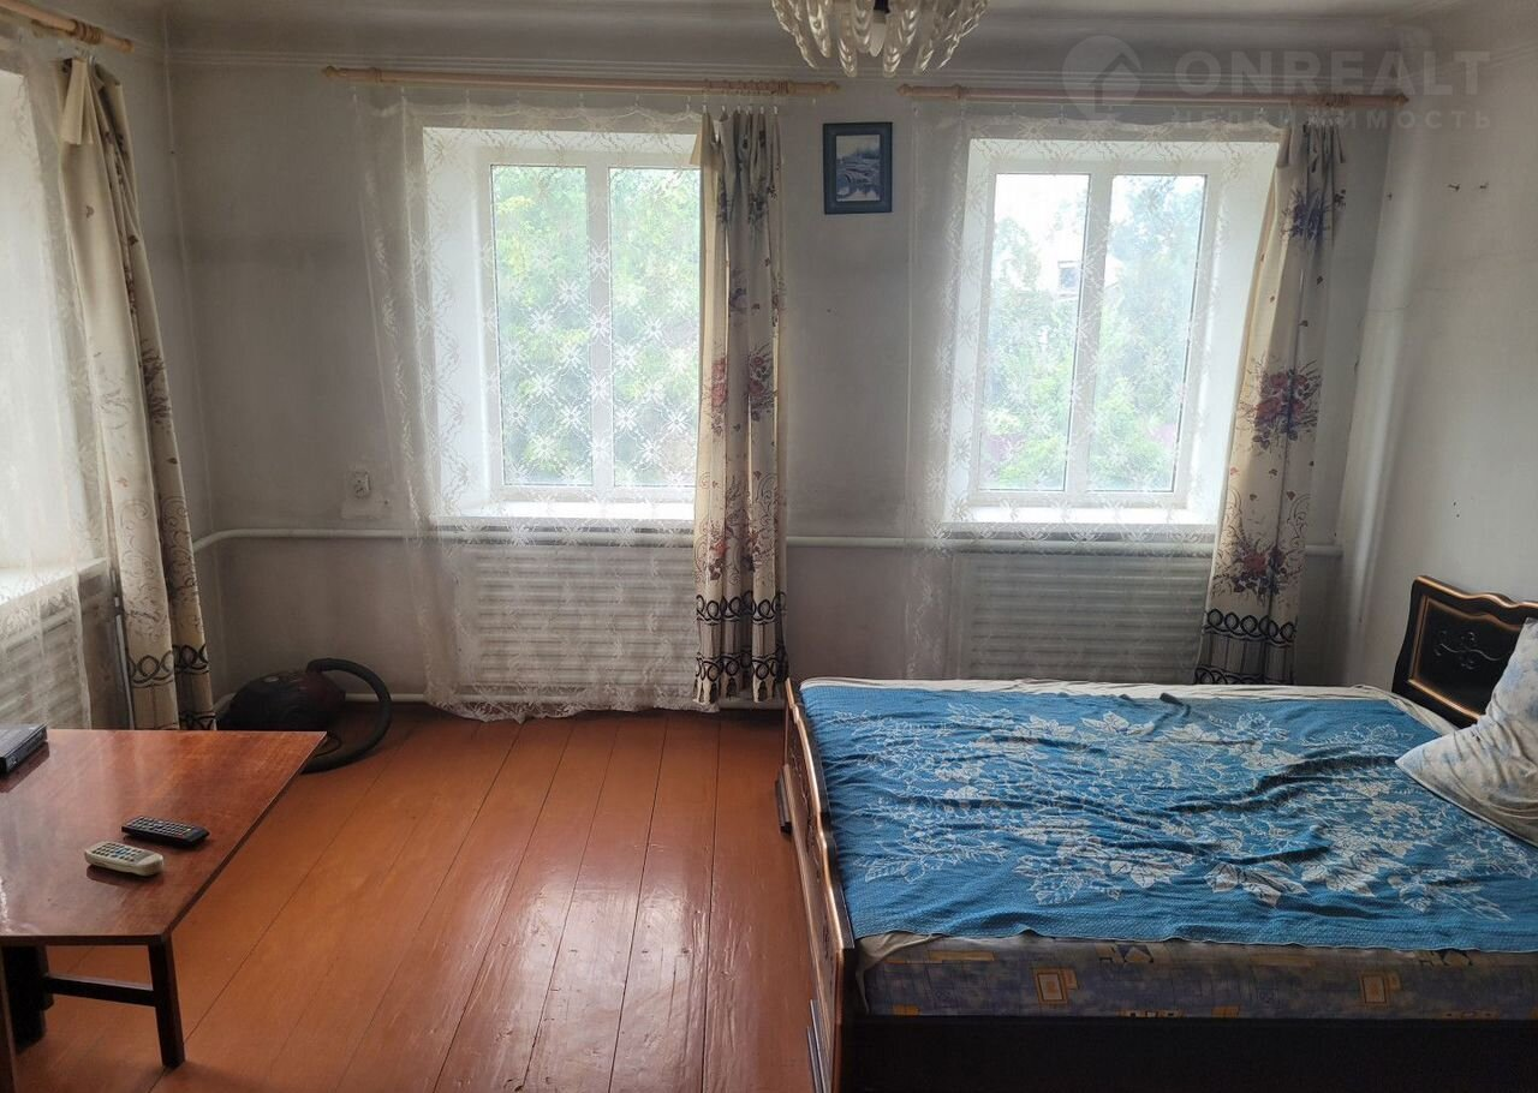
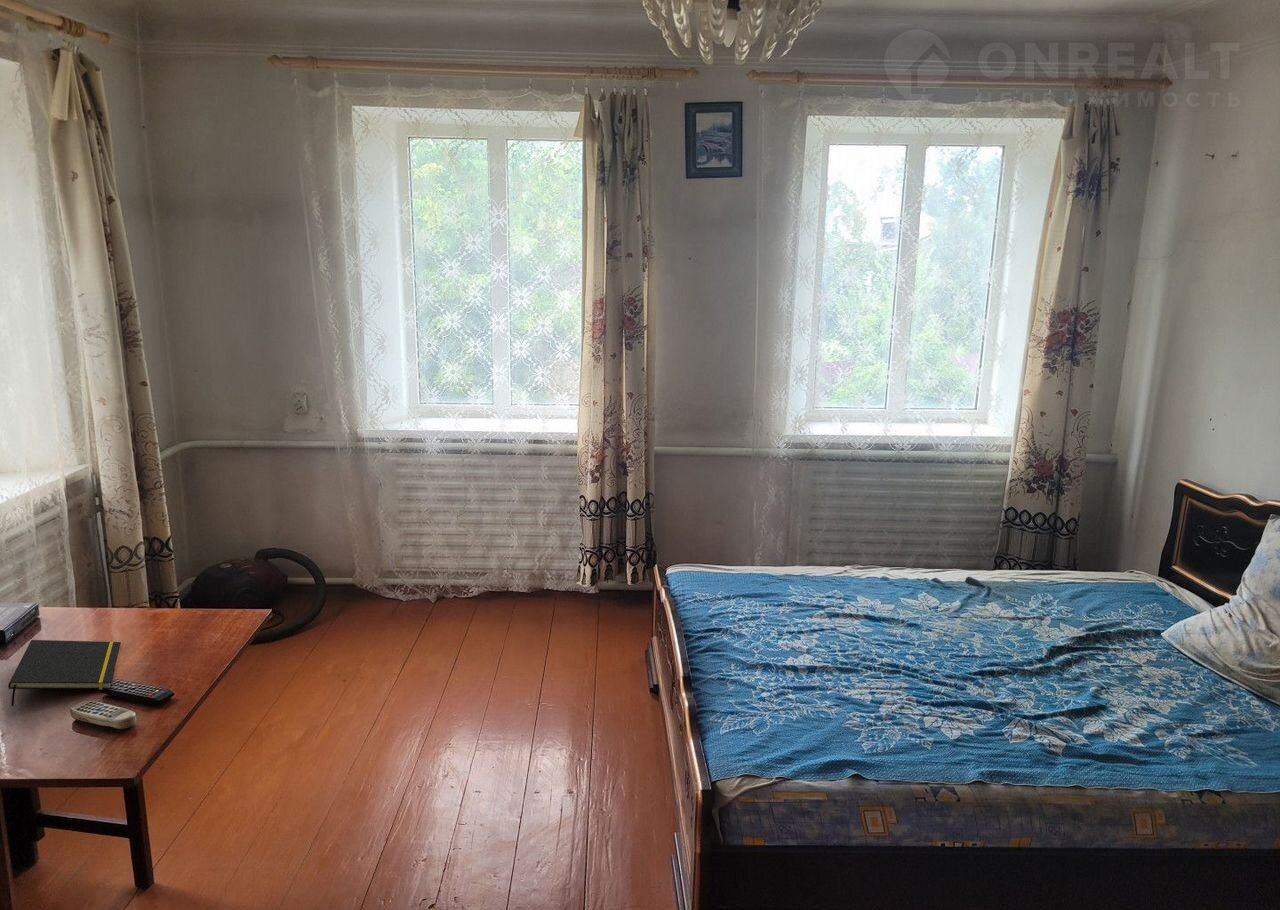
+ notepad (69, 663)
